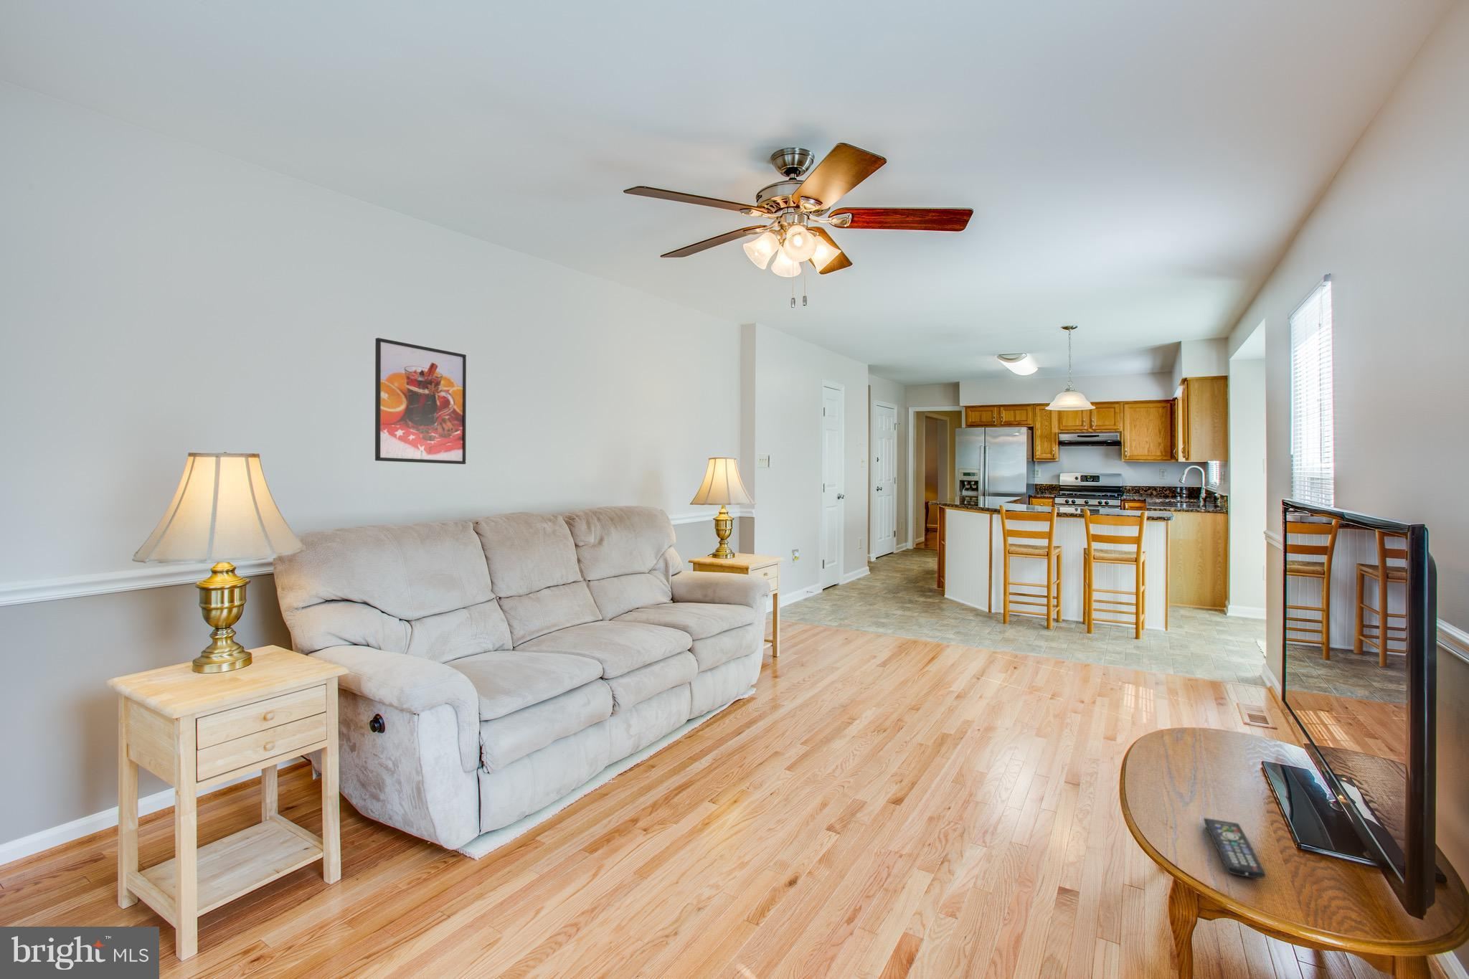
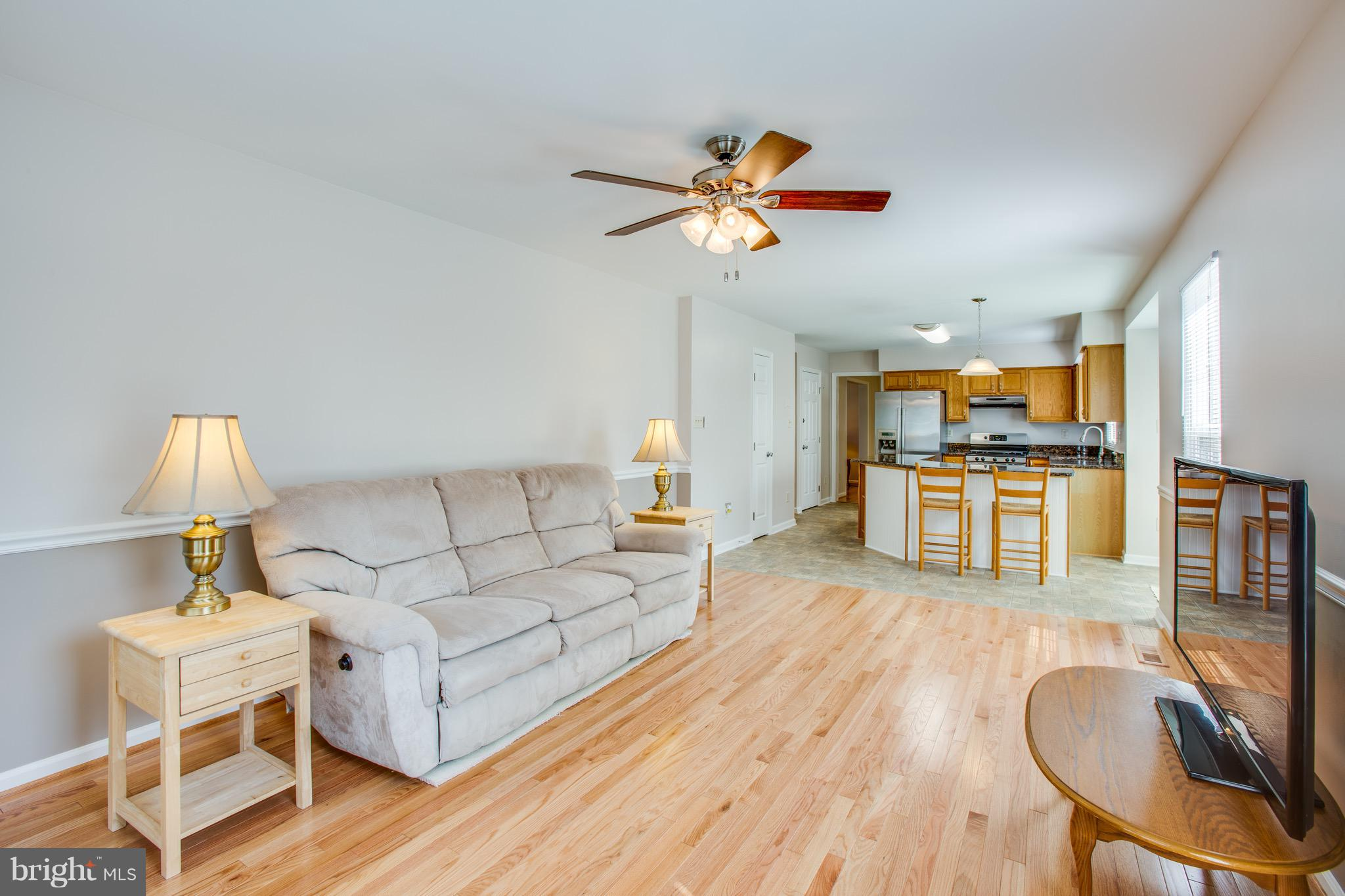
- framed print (423, 404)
- remote control (1232, 845)
